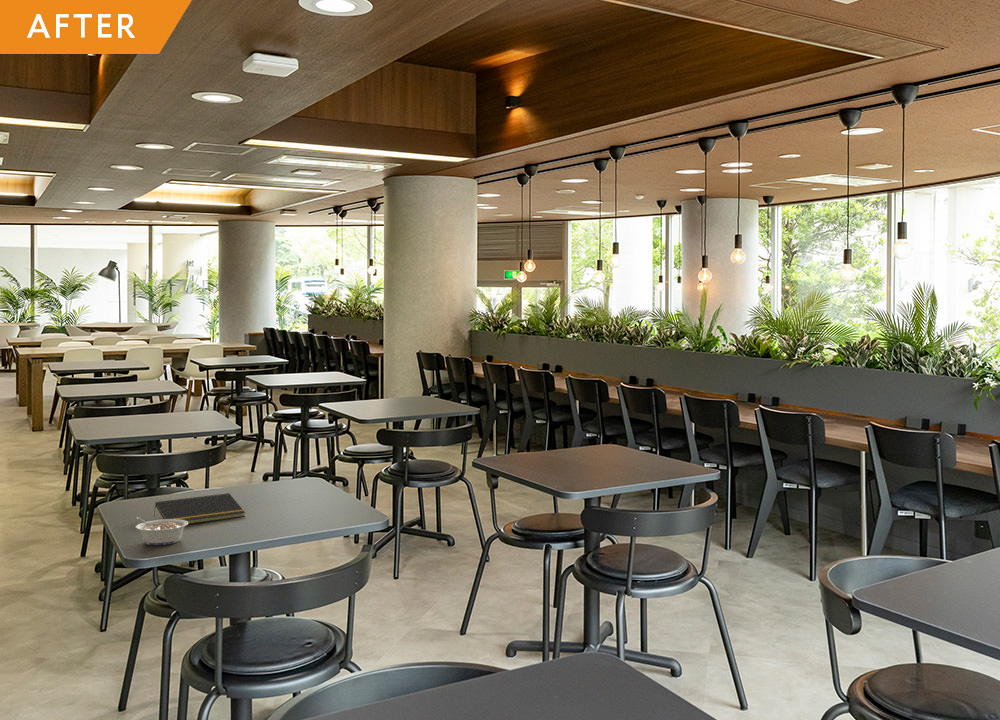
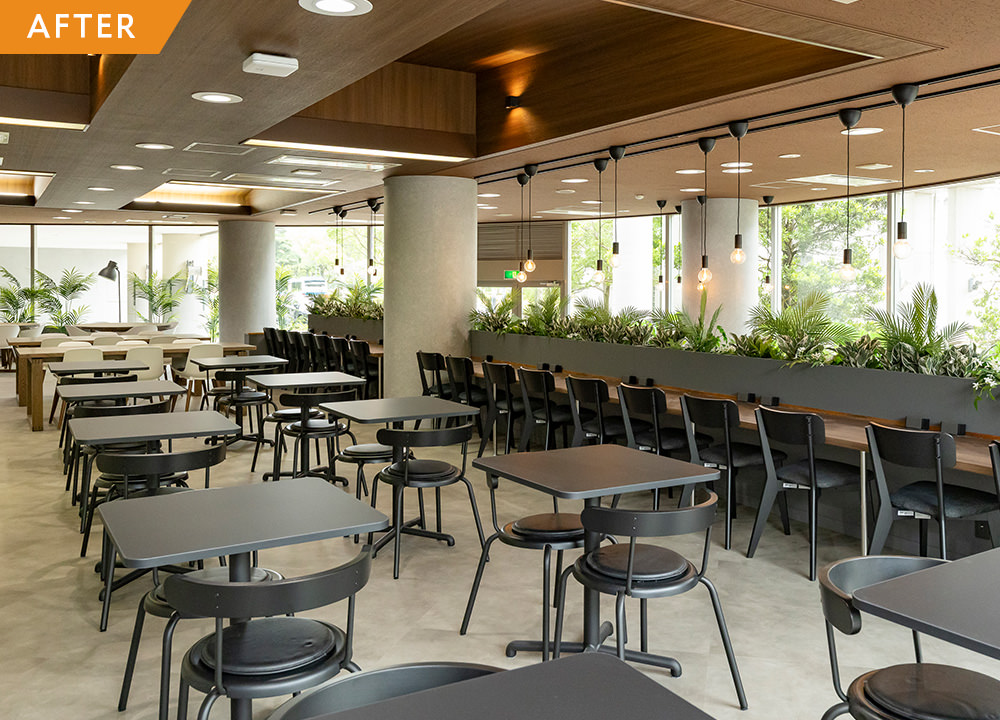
- notepad (200, 509)
- legume (160, 531)
